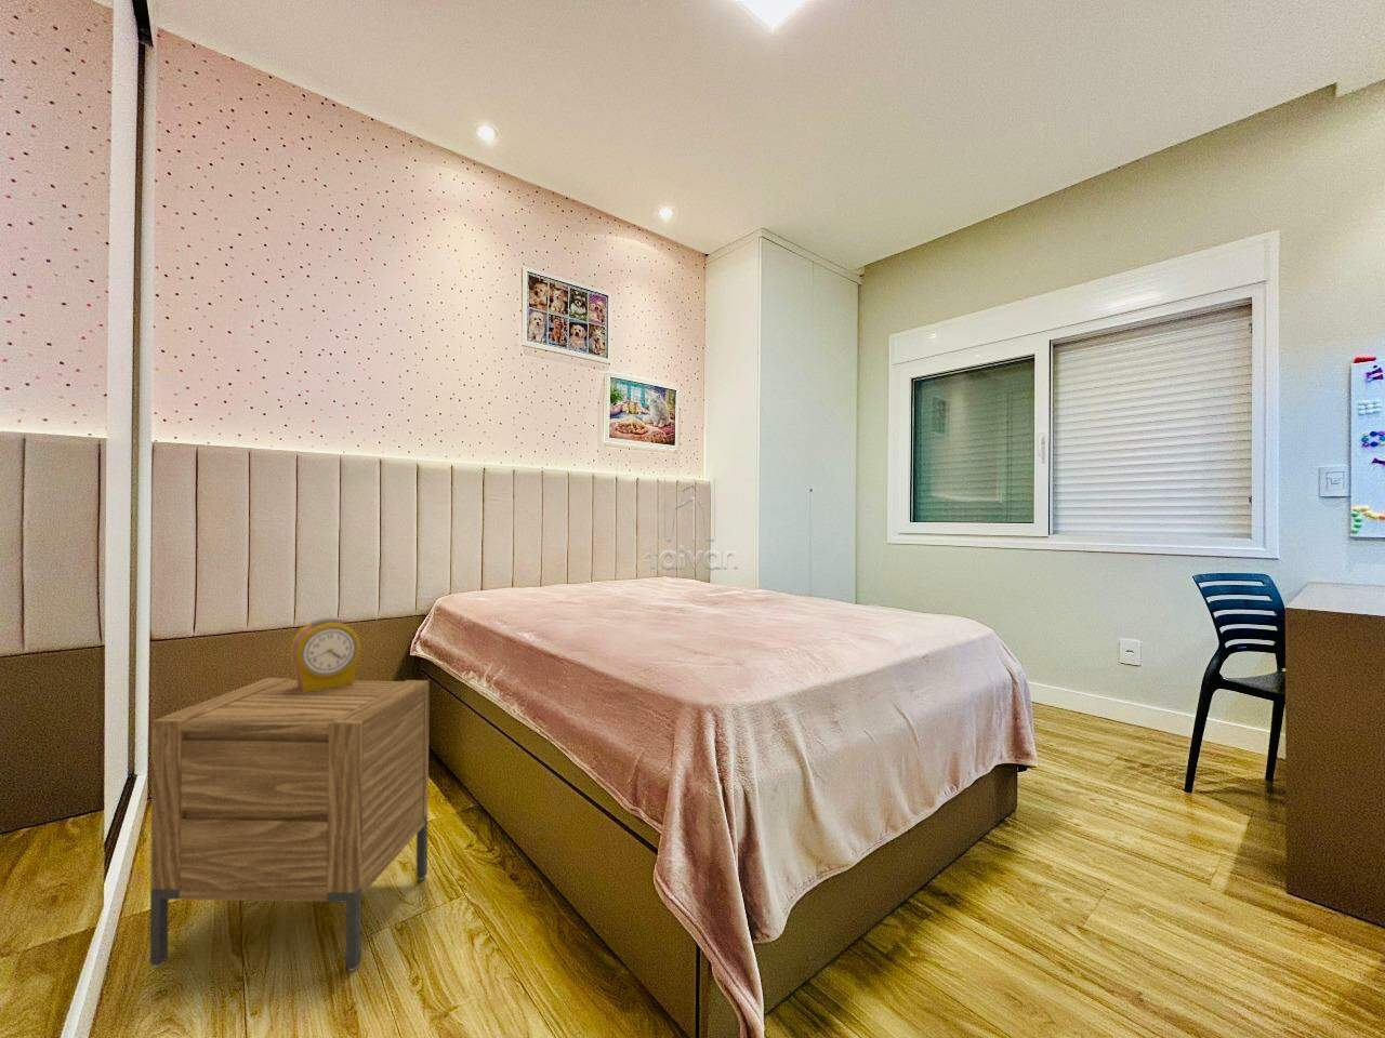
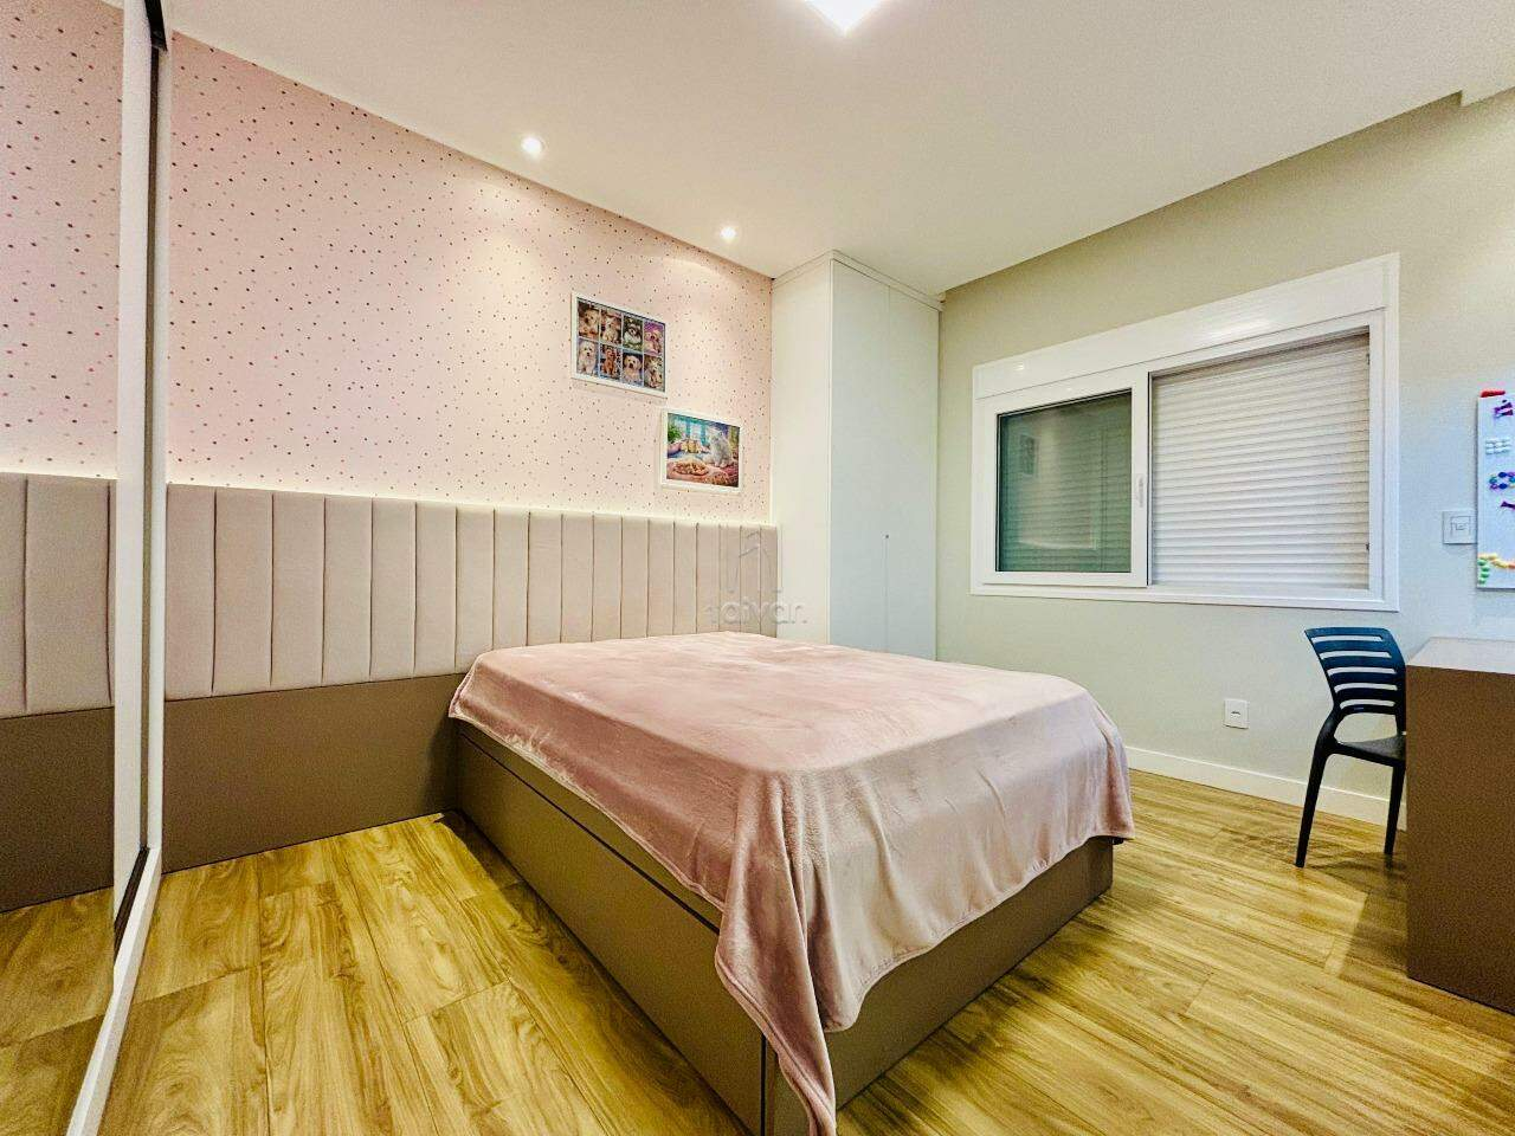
- nightstand (305, 807)
- alarm clock (326, 649)
